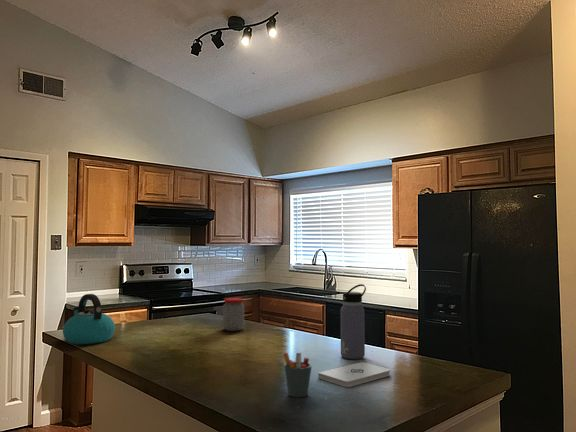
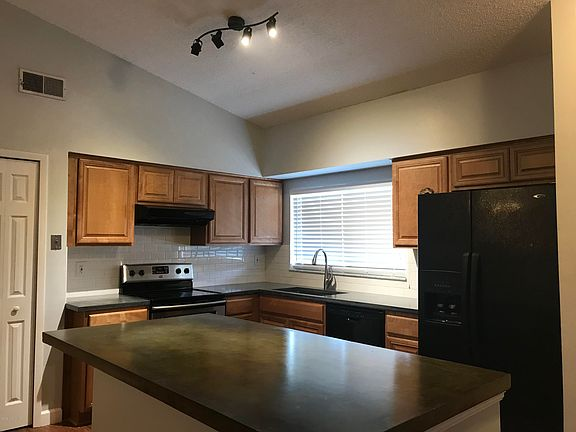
- kettle (87, 316)
- jar (233, 314)
- water bottle (353, 320)
- notepad (355, 373)
- pen holder (297, 371)
